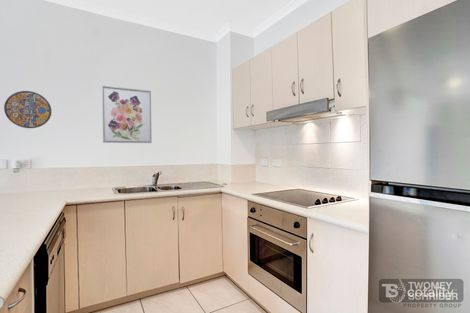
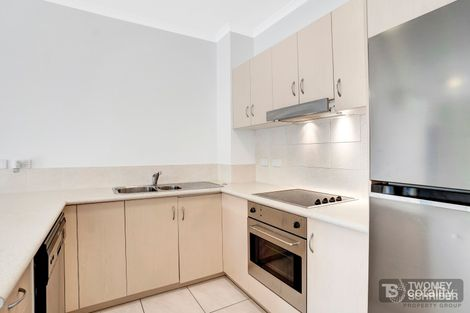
- wall art (127, 115)
- manhole cover (28, 109)
